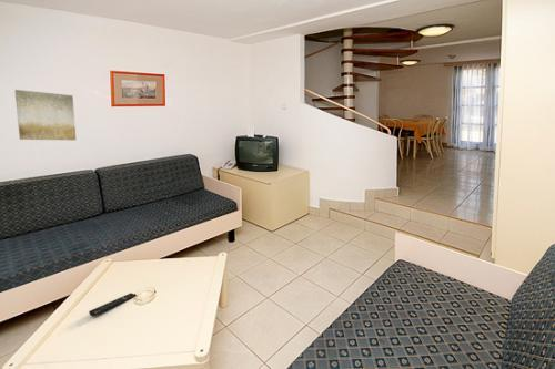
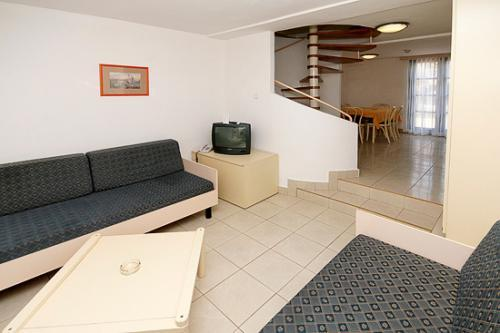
- wall art (47, 116)
- remote control (113, 304)
